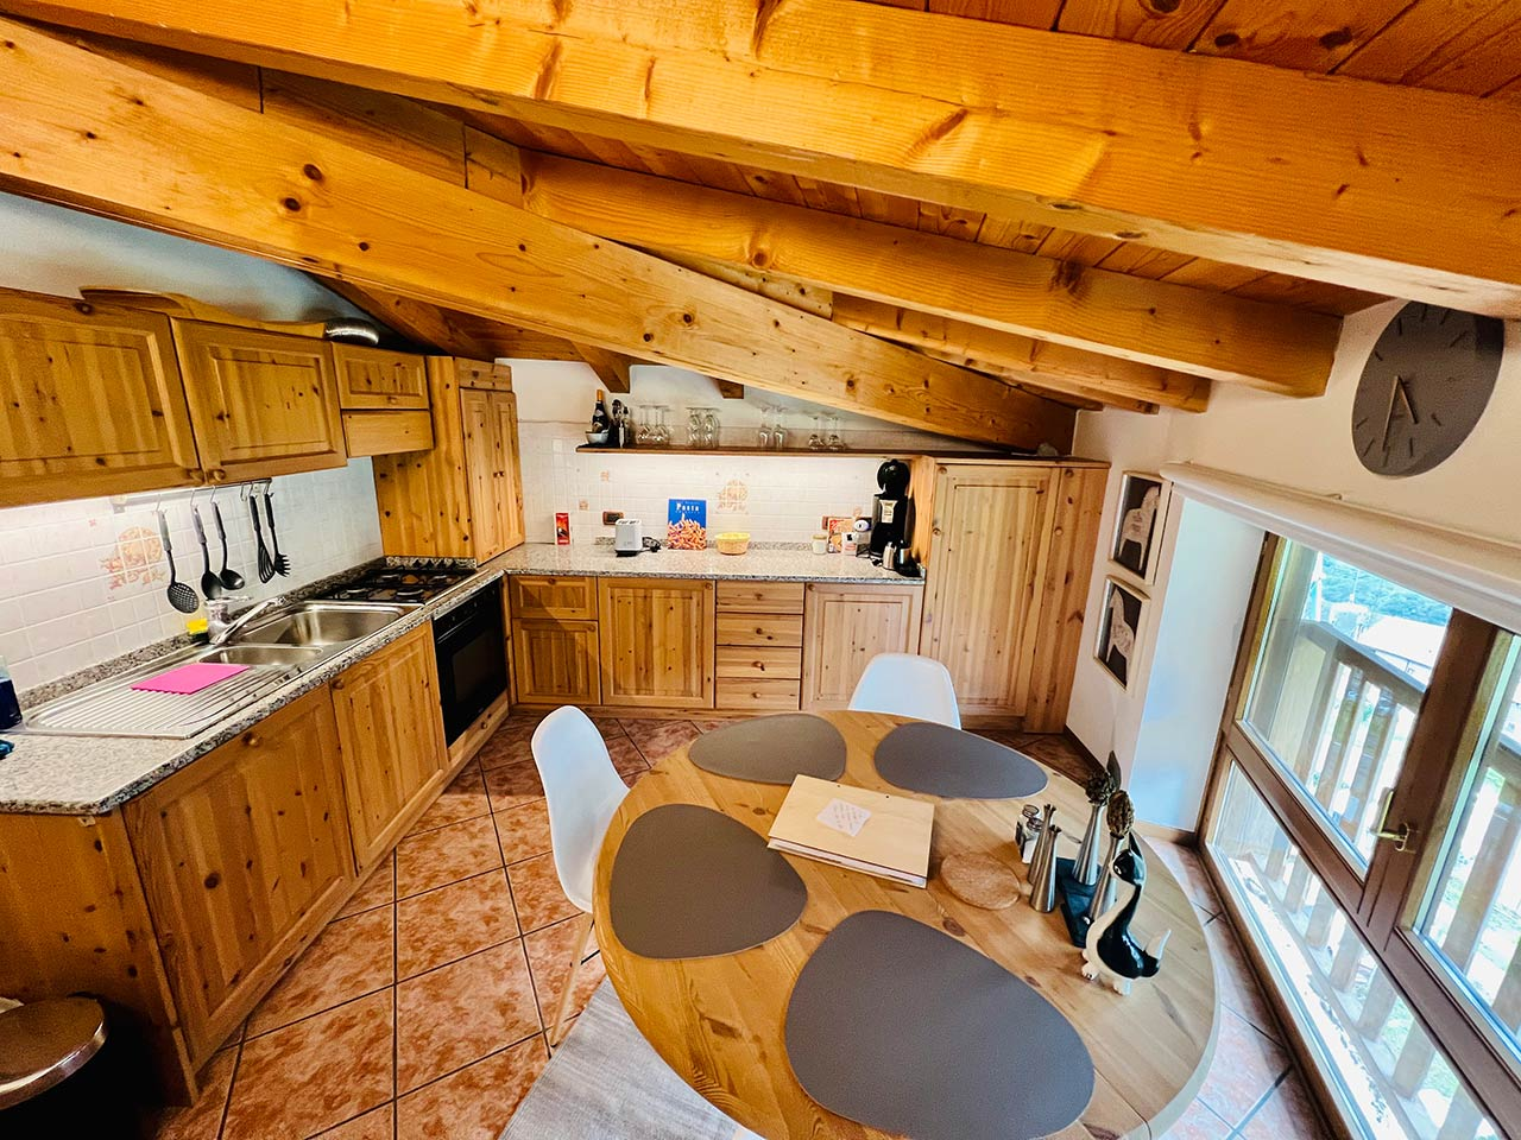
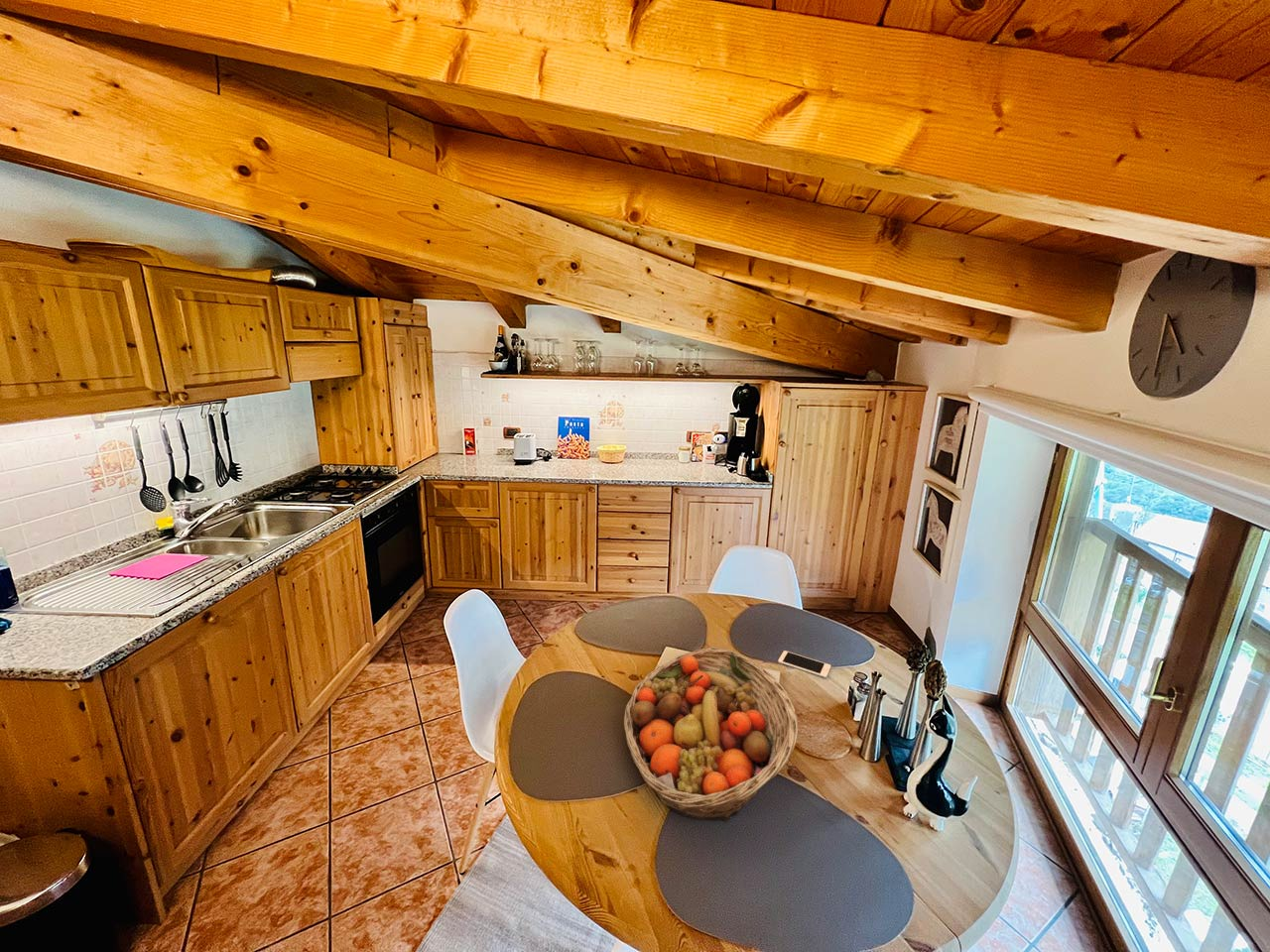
+ cell phone (804, 663)
+ fruit basket (704, 726)
